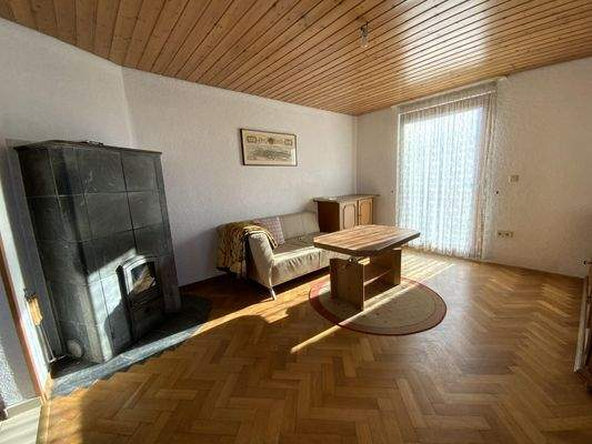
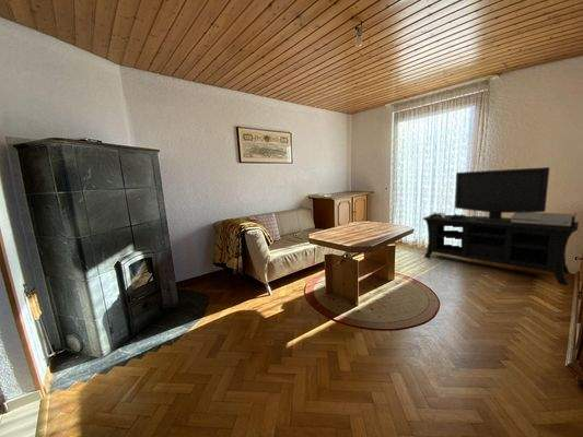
+ media console (490, 218)
